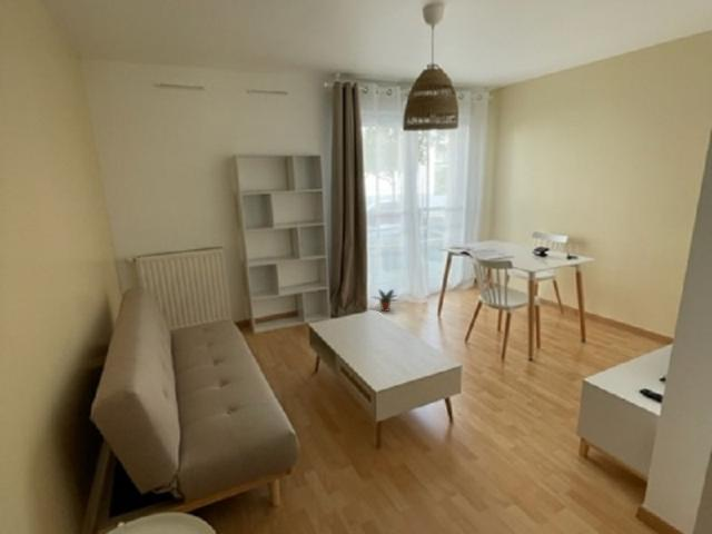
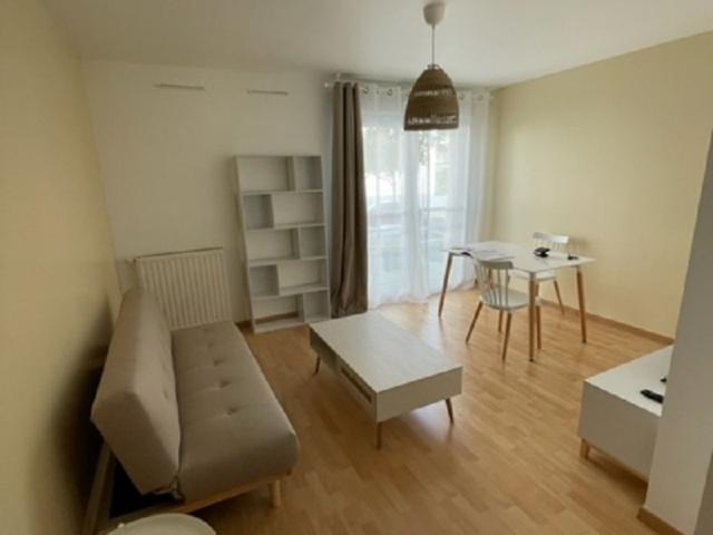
- potted plant (385, 299)
